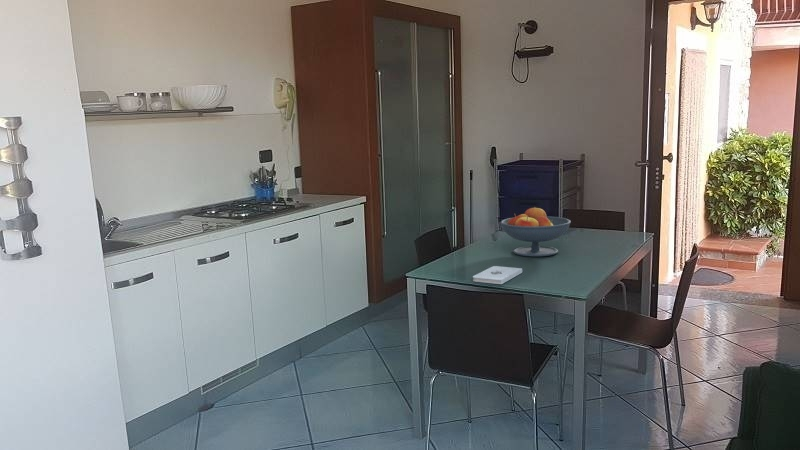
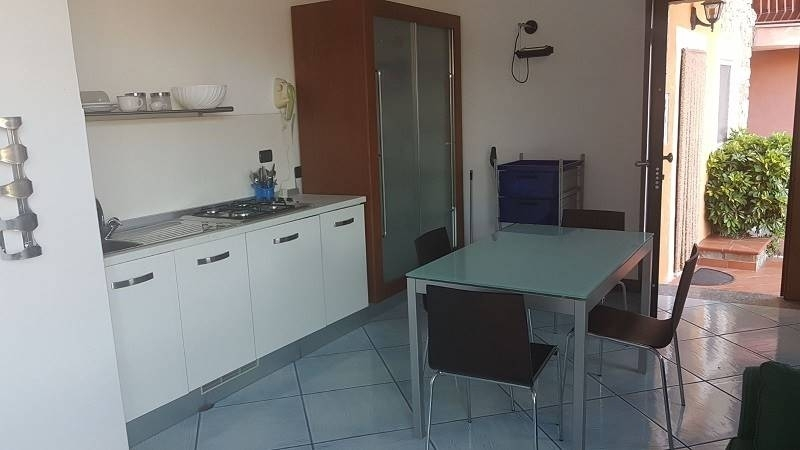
- notepad (497, 274)
- fruit bowl (535, 231)
